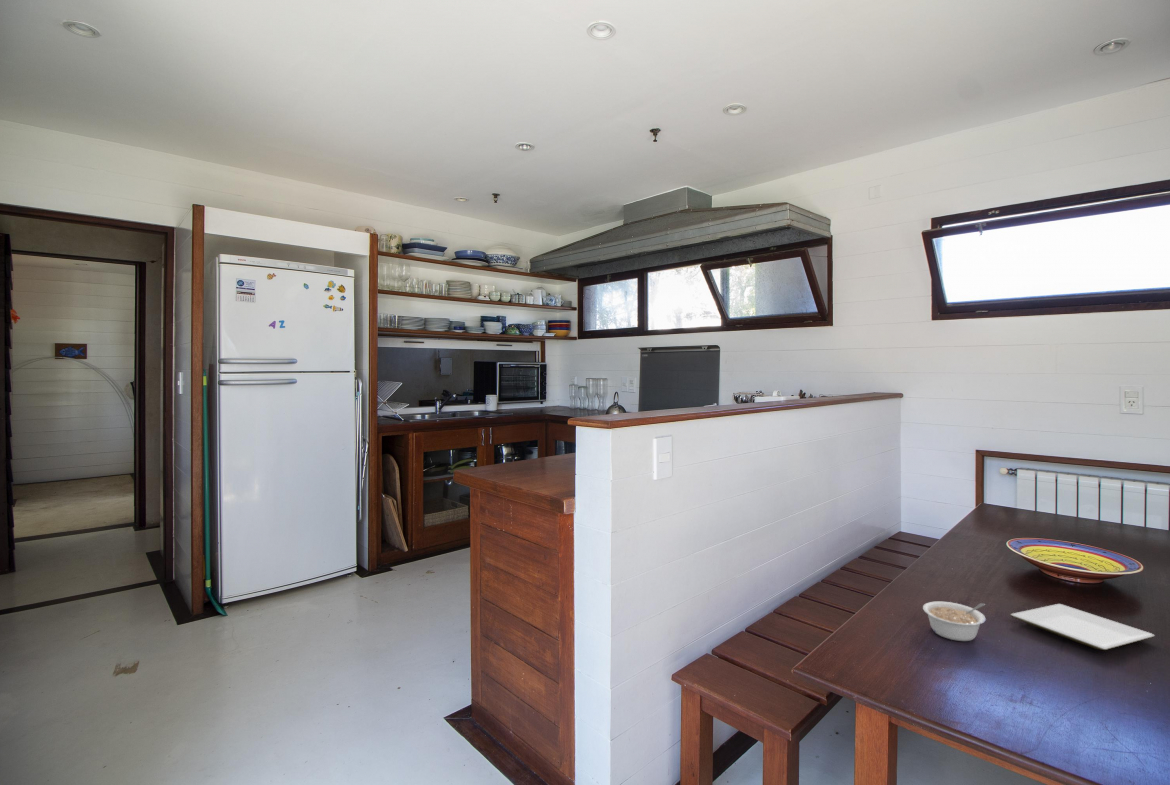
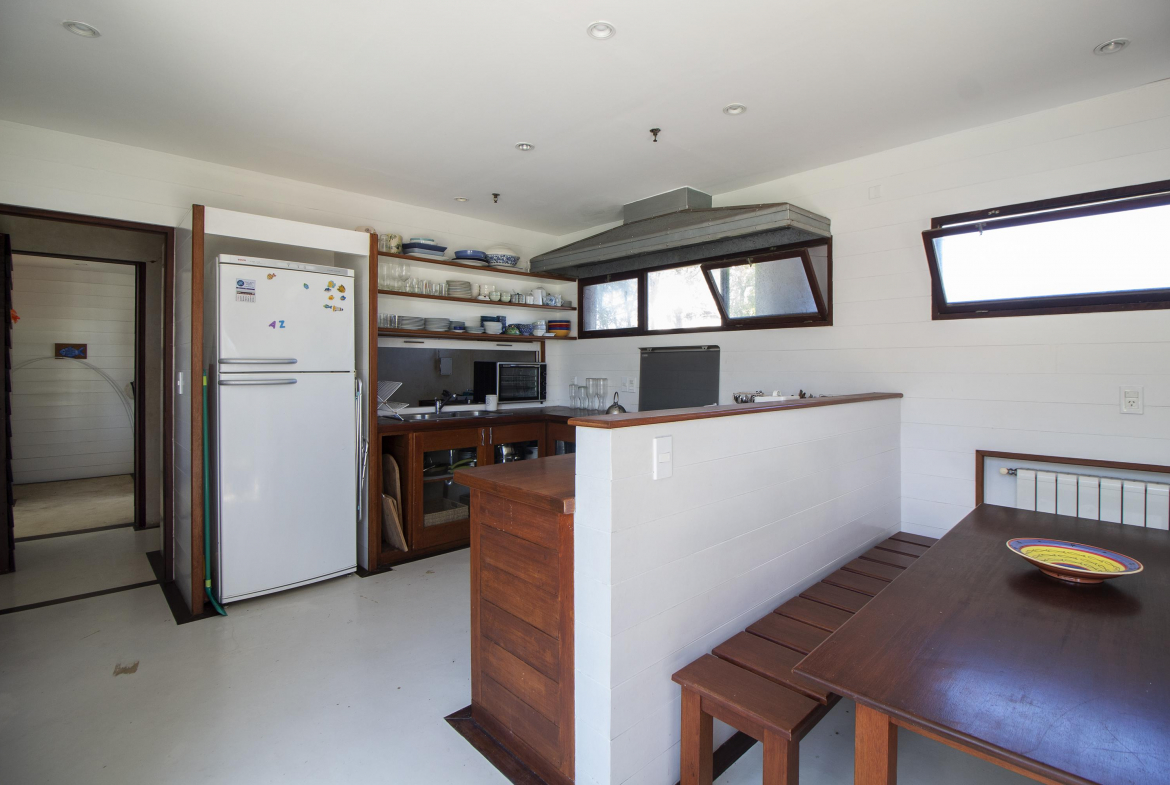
- legume (953, 619)
- plate (1079, 627)
